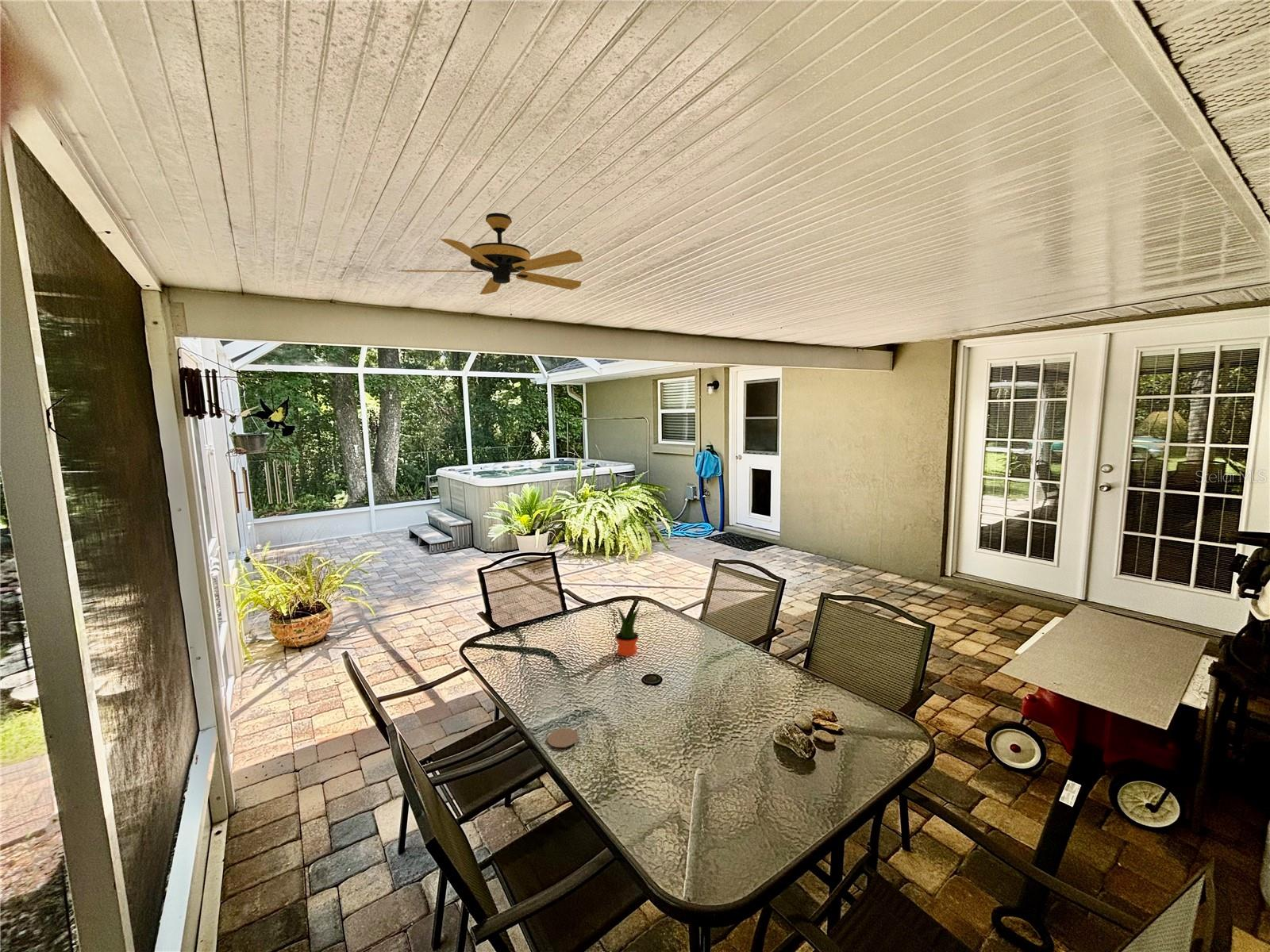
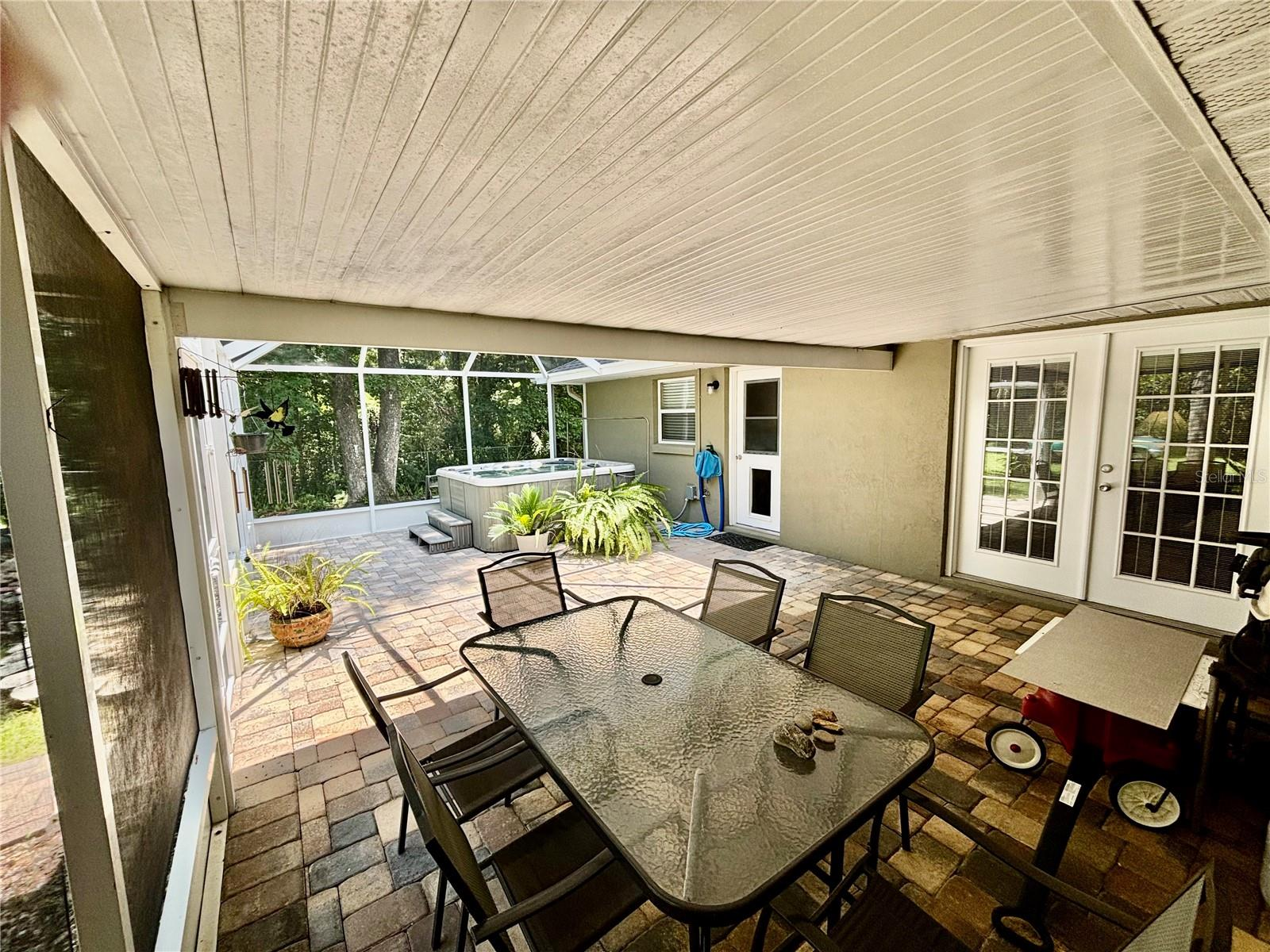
- coaster (563, 739)
- ceiling fan (496, 268)
- potted plant (630, 627)
